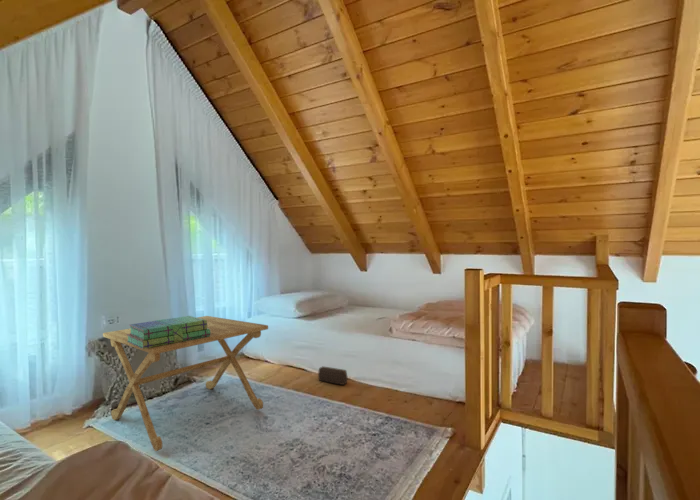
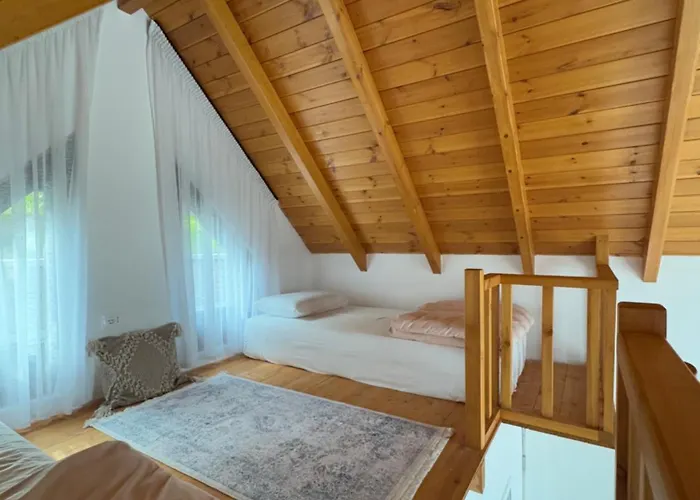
- speaker (332, 375)
- side table (187, 371)
- stack of books (168, 330)
